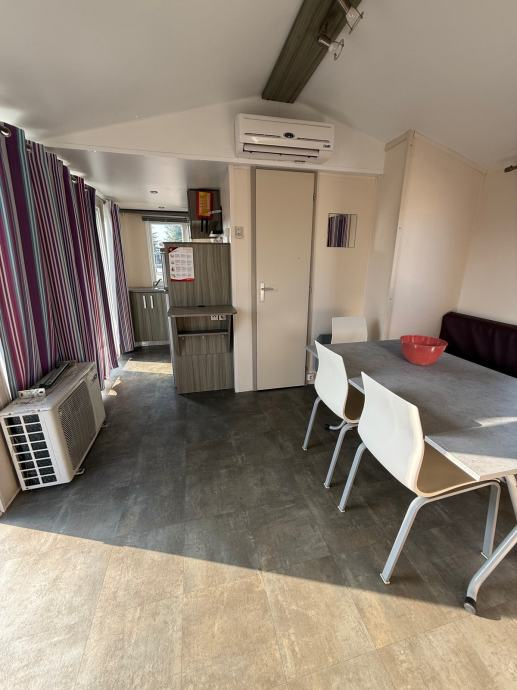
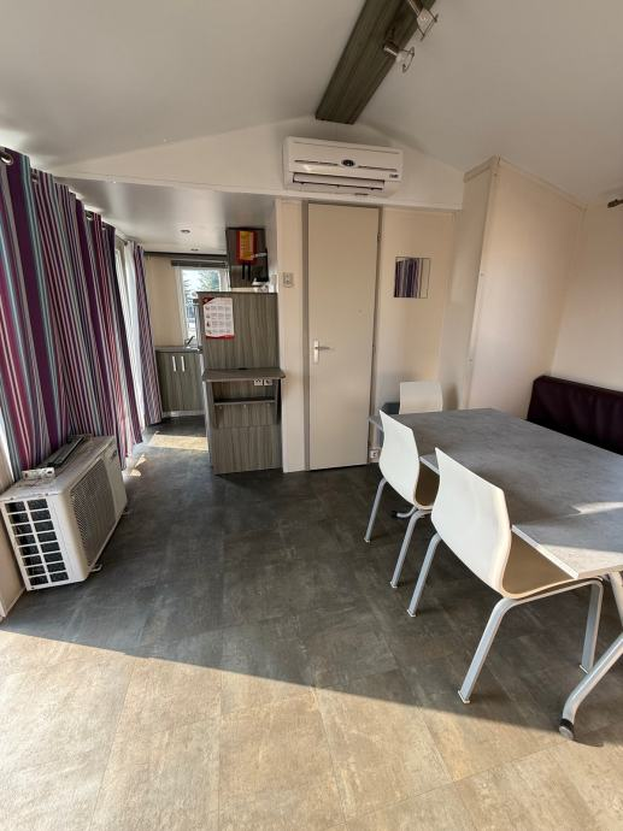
- mixing bowl (421, 351)
